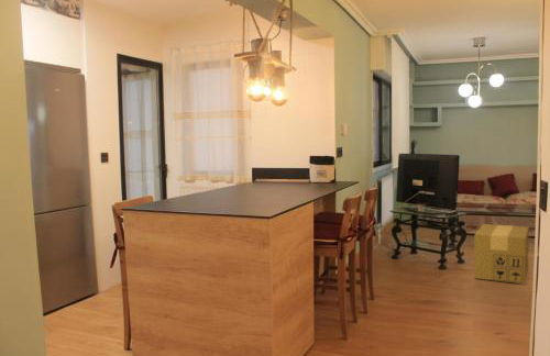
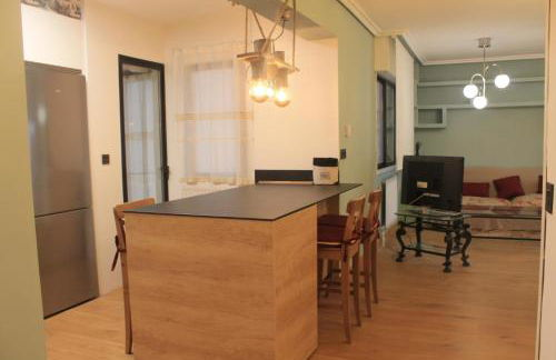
- cardboard box (502, 252)
